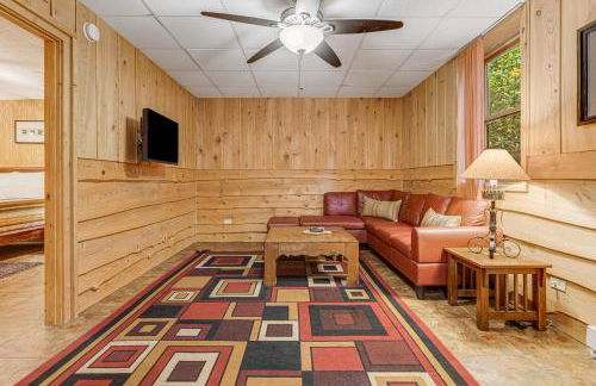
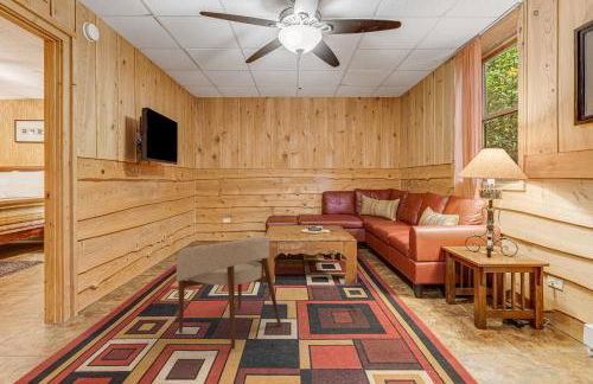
+ armchair (230, 280)
